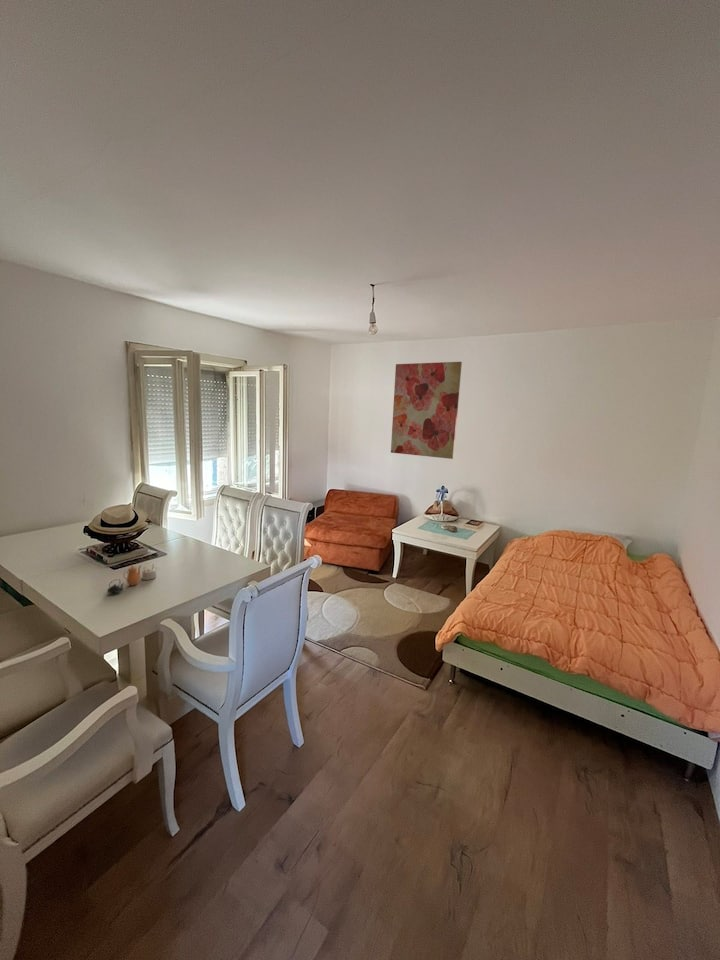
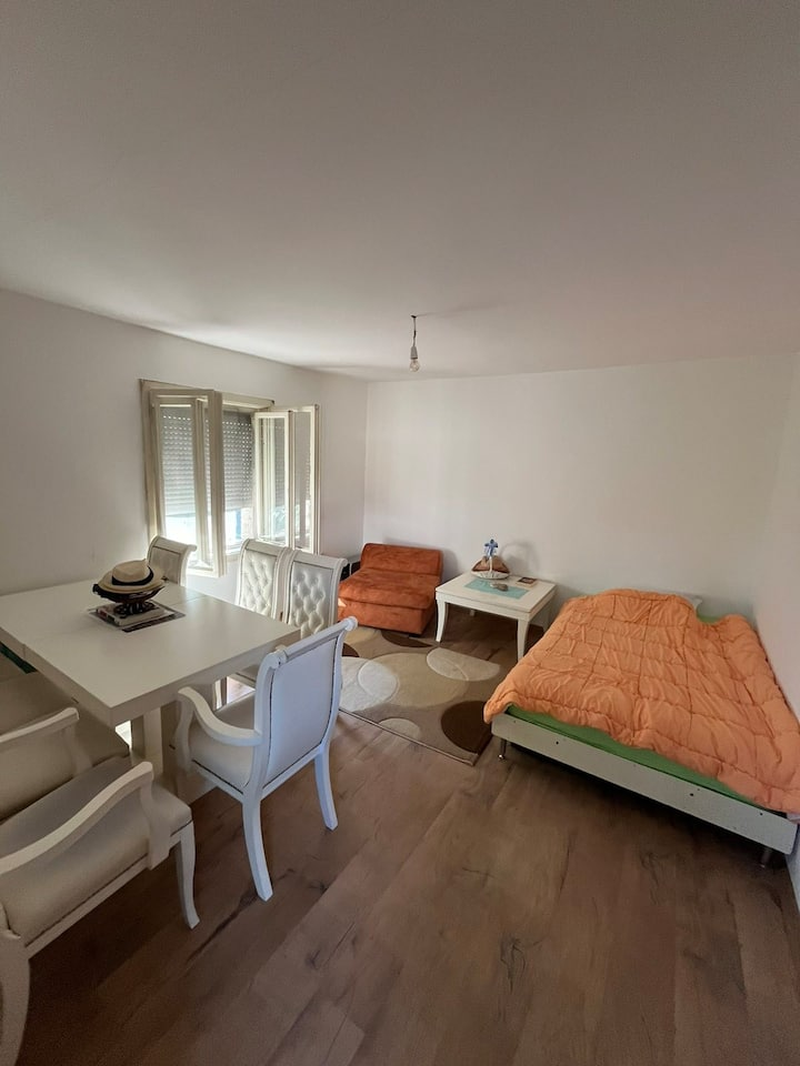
- teapot (133, 574)
- wall art (424, 410)
